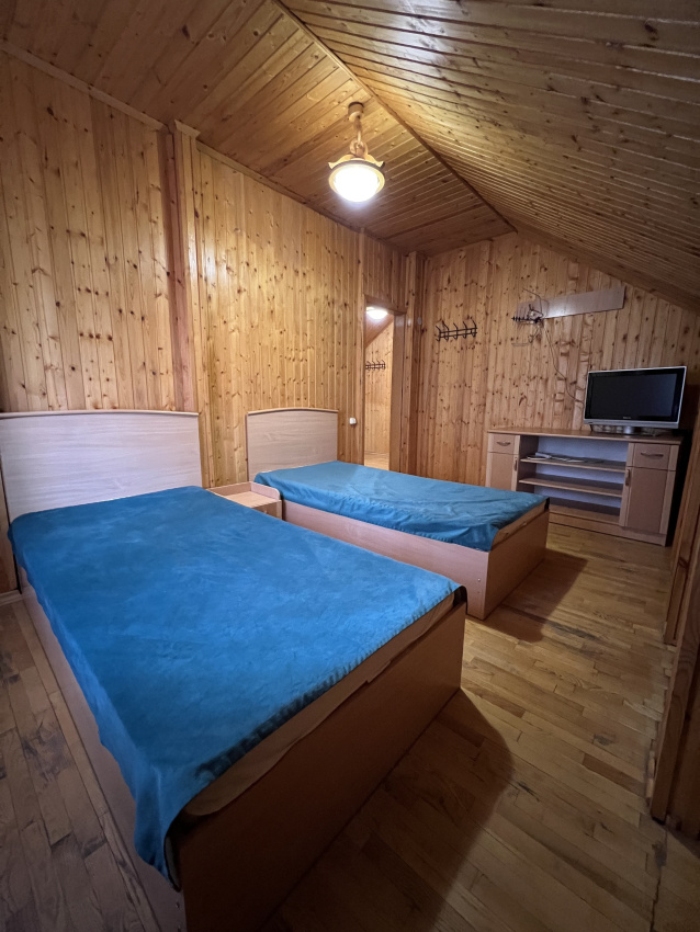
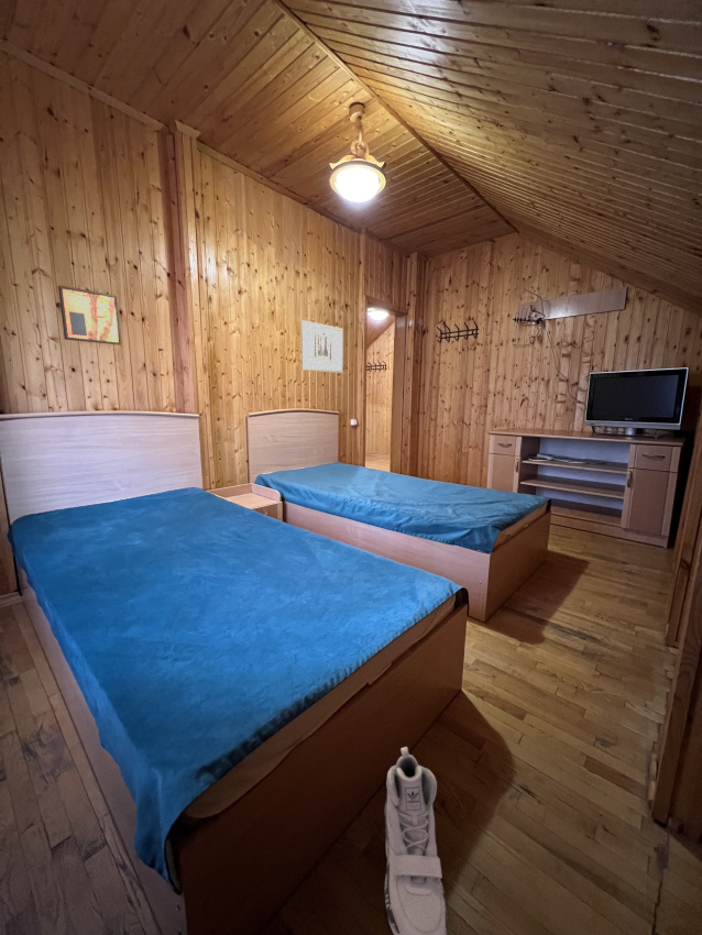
+ sneaker (413, 836)
+ wall art (91, 317)
+ wall art (322, 348)
